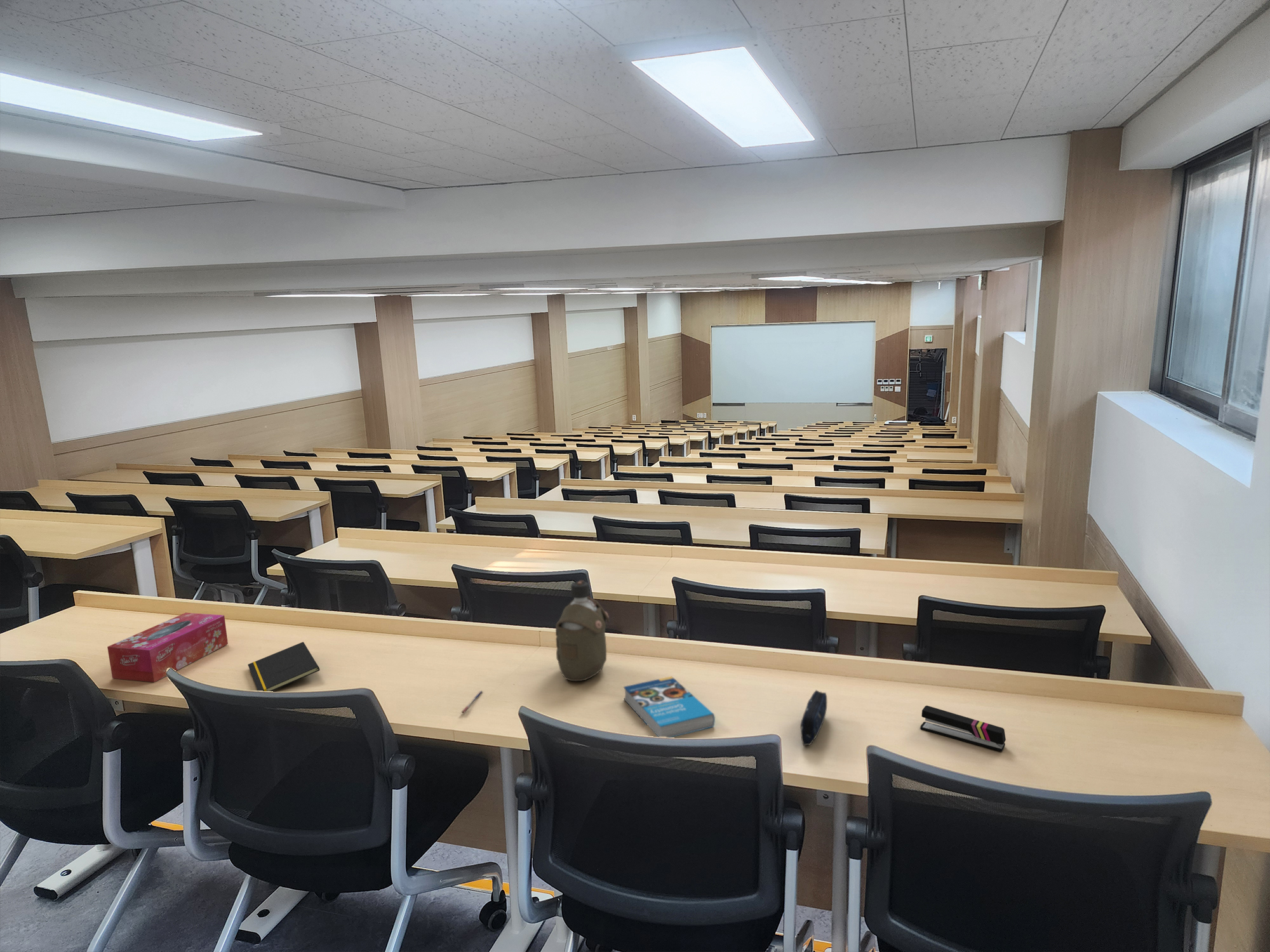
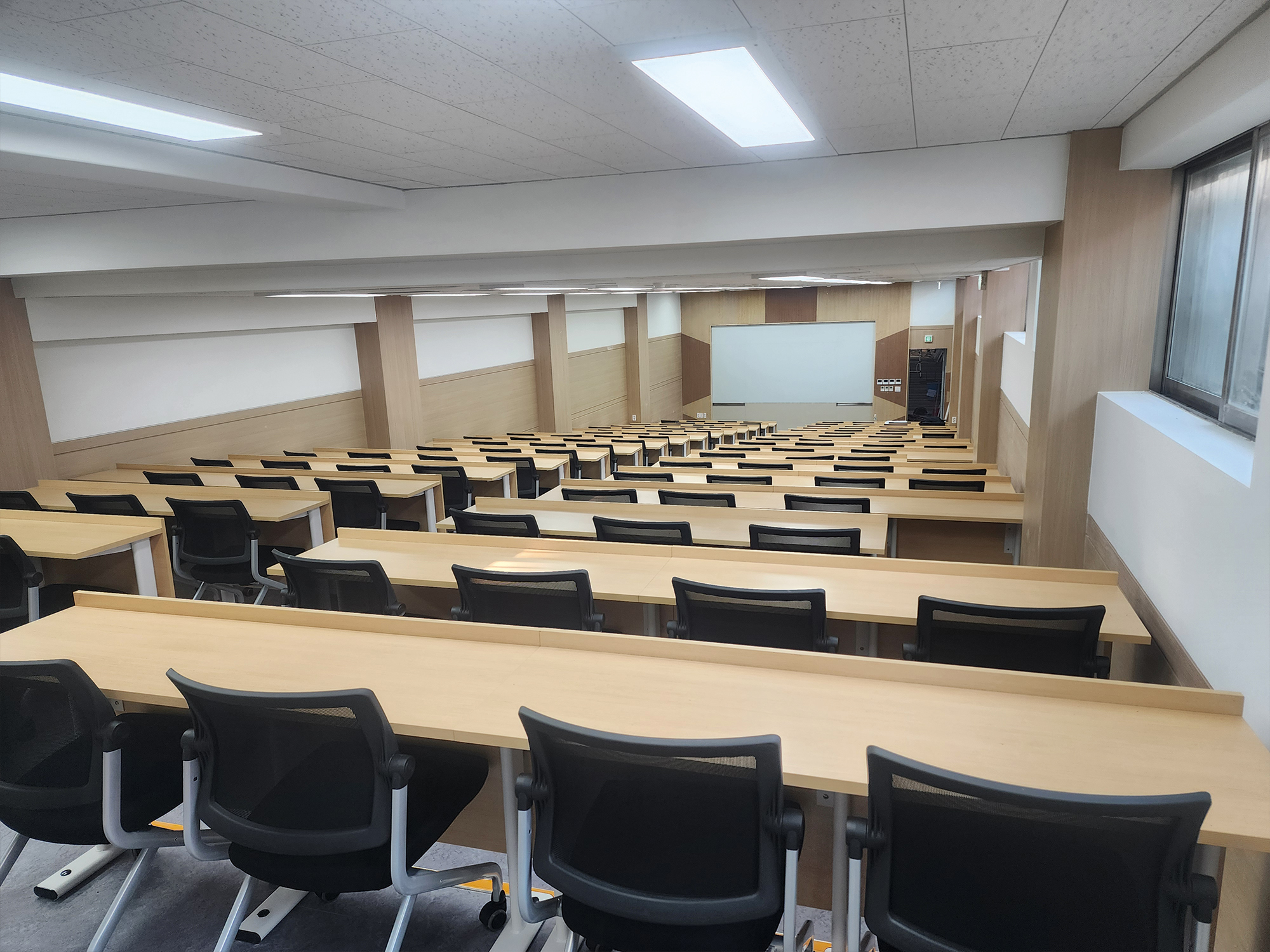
- stapler (962, 727)
- book (667, 706)
- water bottle (582, 628)
- pen (472, 701)
- tissue box (171, 645)
- notepad (283, 667)
- pencil case (813, 717)
